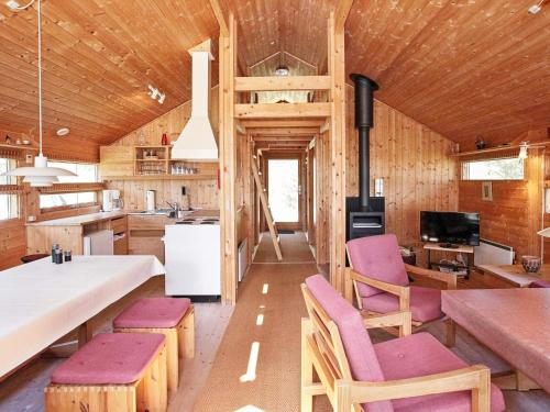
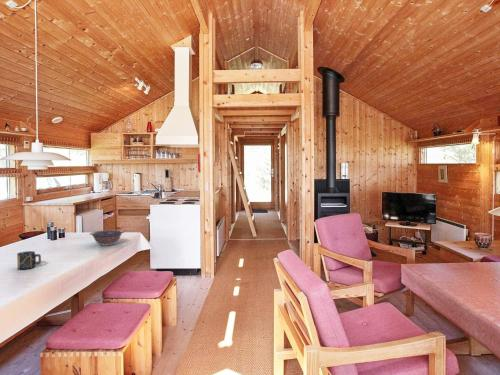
+ cup (29, 259)
+ decorative bowl (107, 238)
